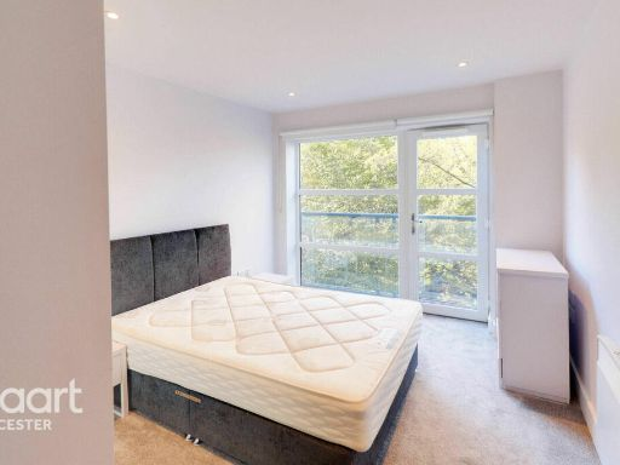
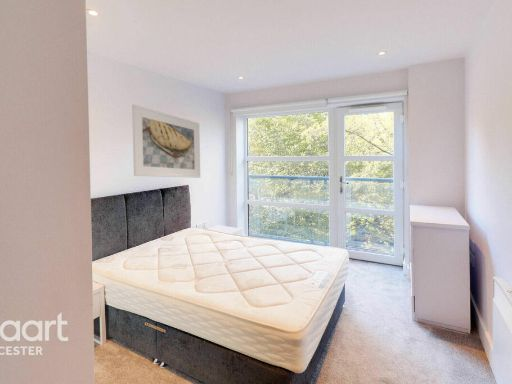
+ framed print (170, 146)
